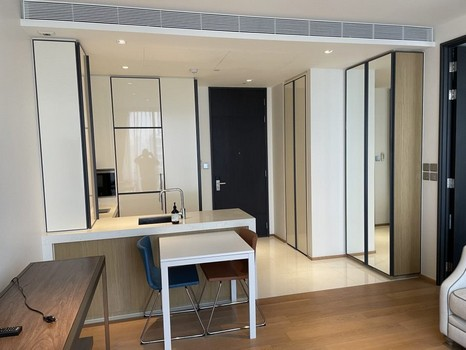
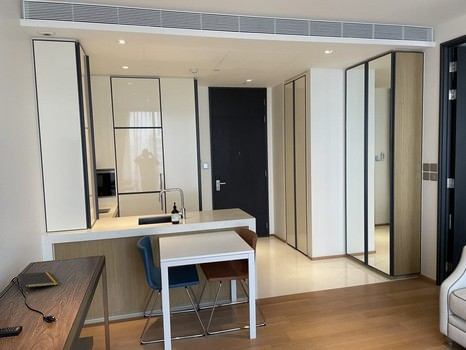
+ notepad (38, 279)
